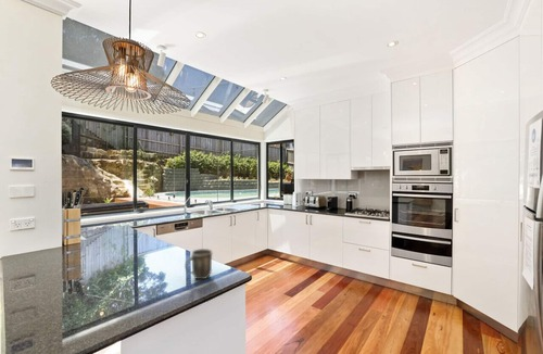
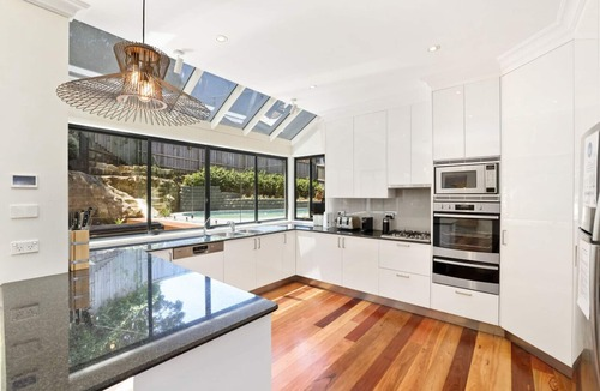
- mug (199, 265)
